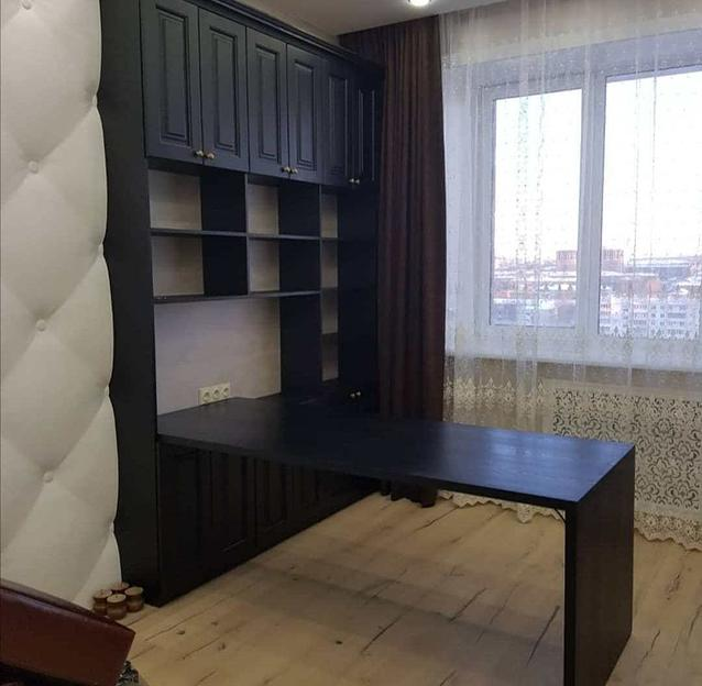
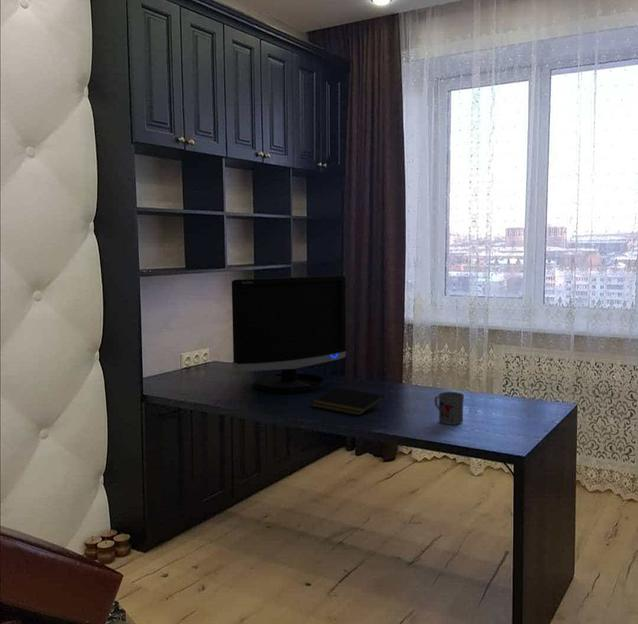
+ notepad (347, 400)
+ monitor (288, 331)
+ mug (447, 407)
